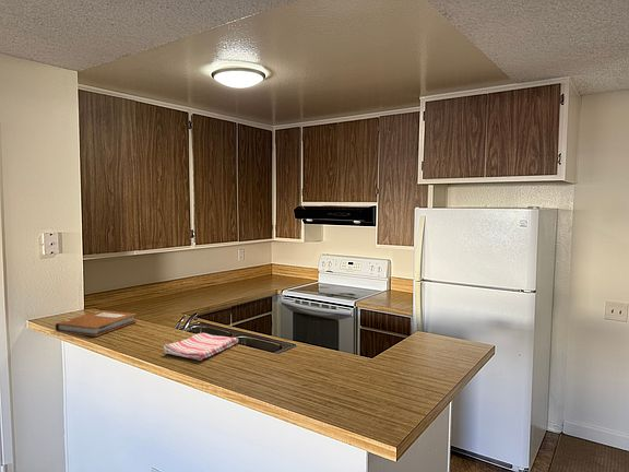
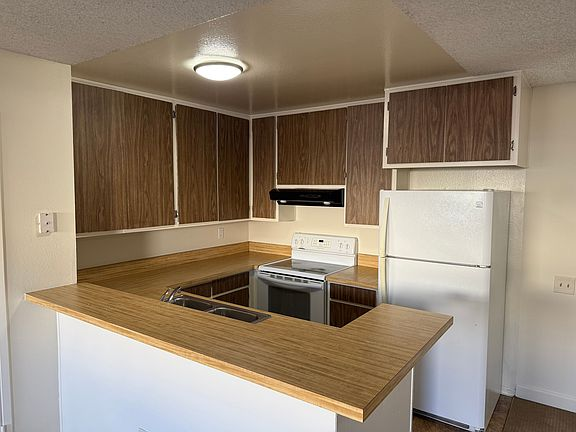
- dish towel (202, 343)
- notebook (98, 321)
